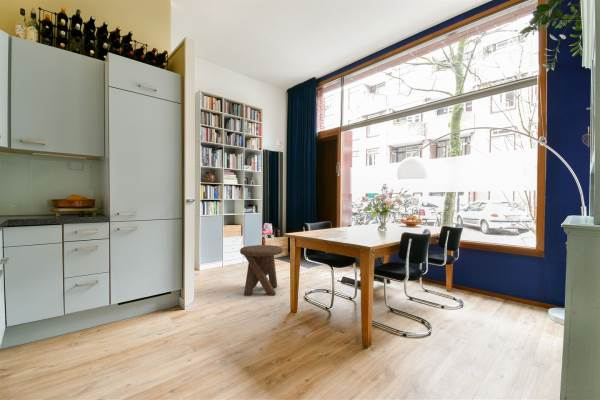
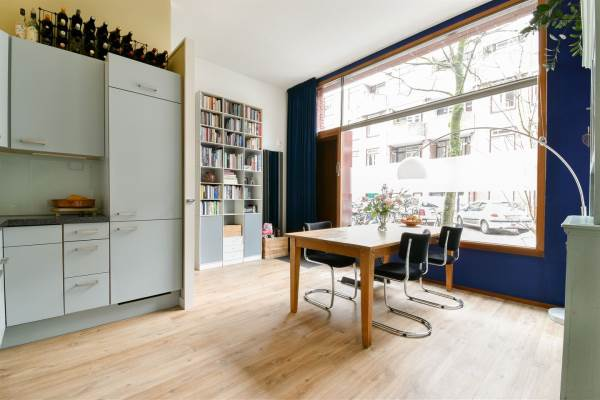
- music stool (261, 269)
